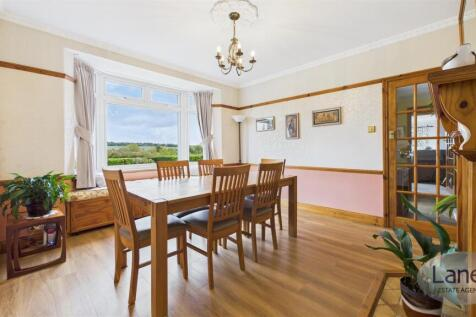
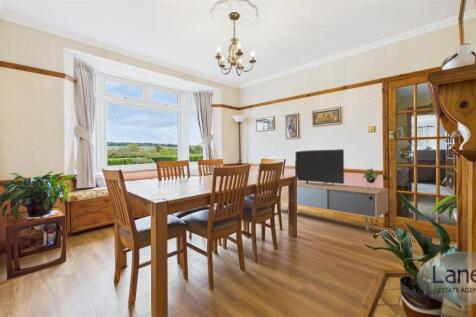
+ media console (316, 183)
